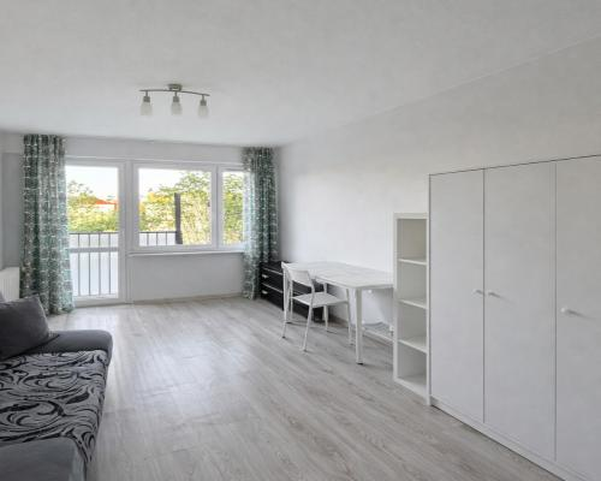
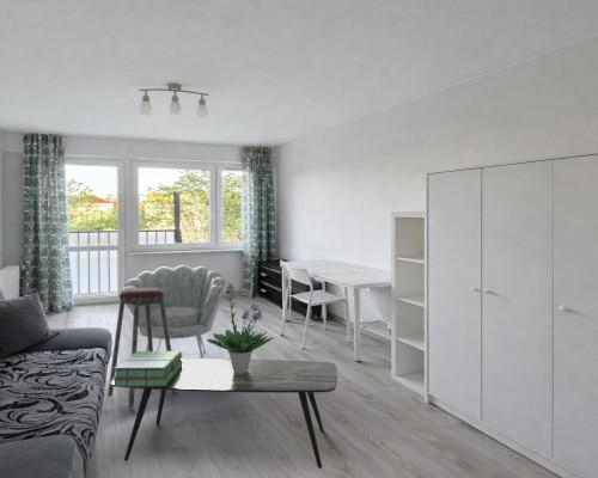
+ potted plant (242, 327)
+ music stool (136, 342)
+ stack of books (150, 367)
+ armchair (177, 312)
+ coffee table (230, 391)
